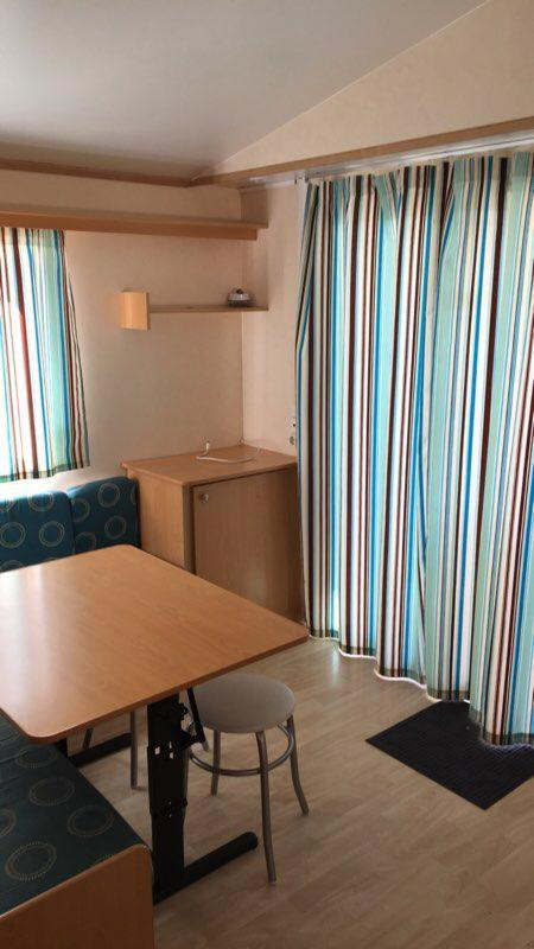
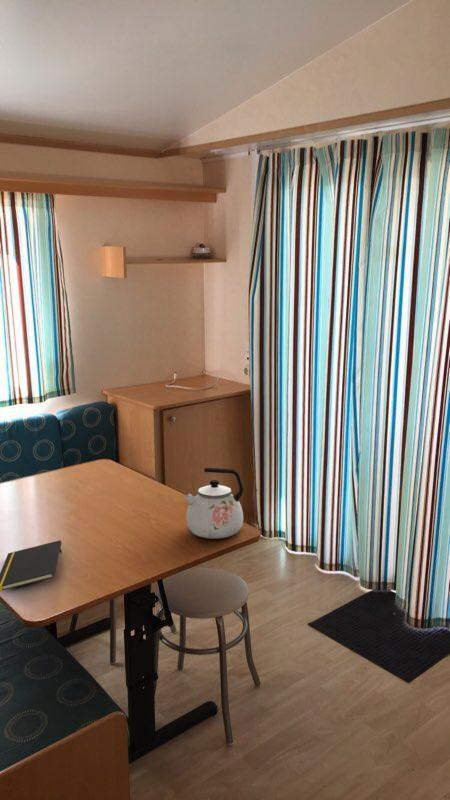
+ notepad (29, 564)
+ kettle (214, 500)
